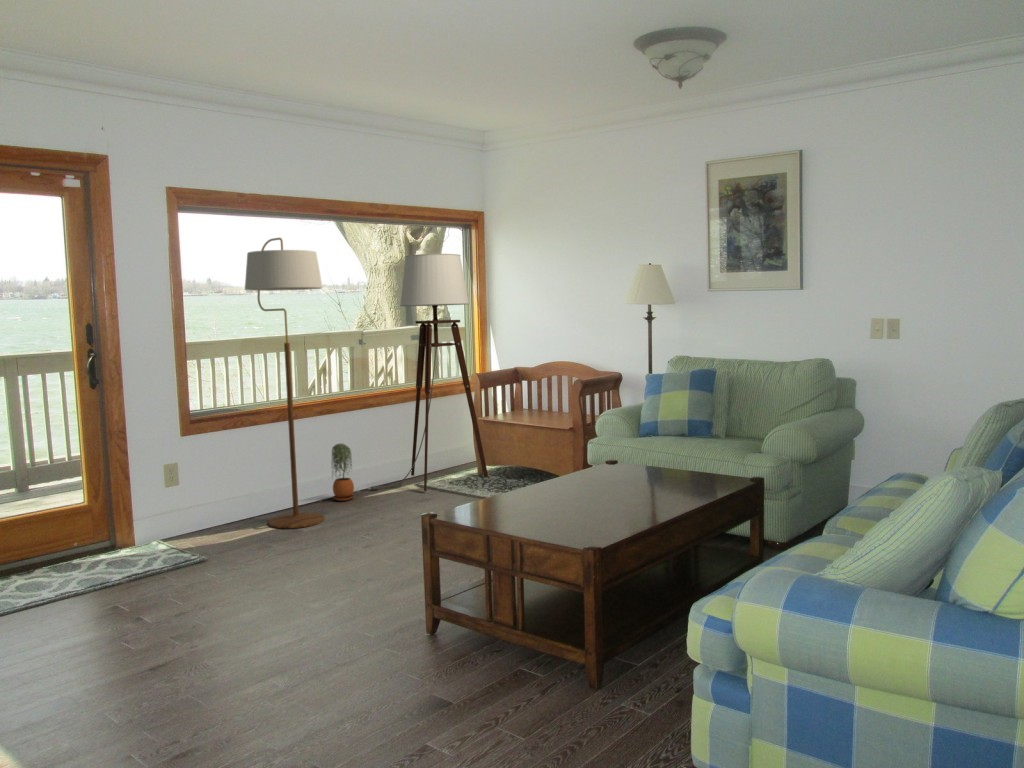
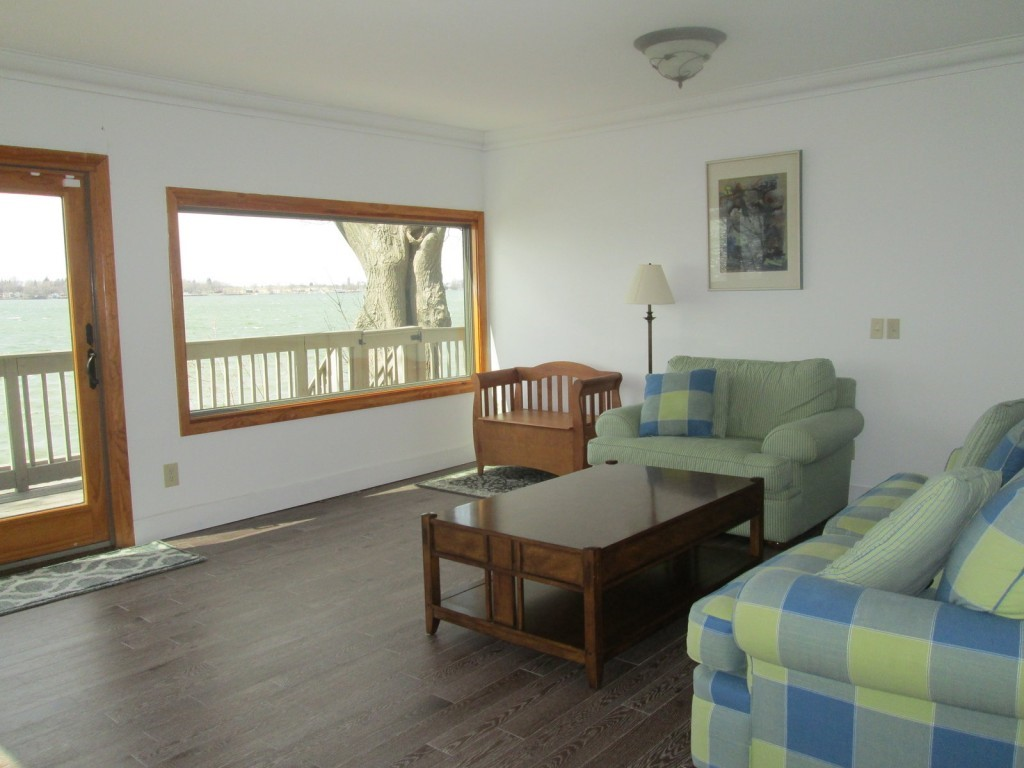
- potted plant (340, 472)
- floor lamp (422, 370)
- floor lamp (286, 381)
